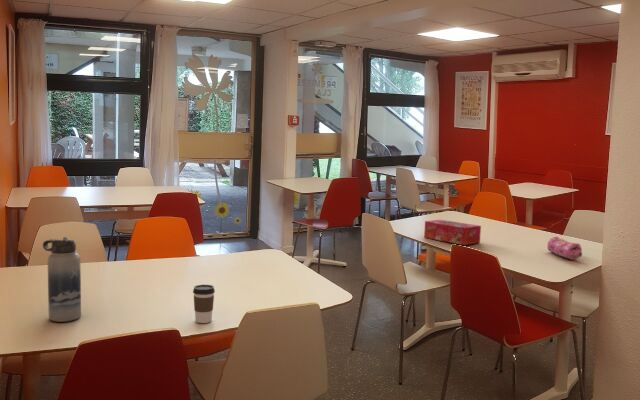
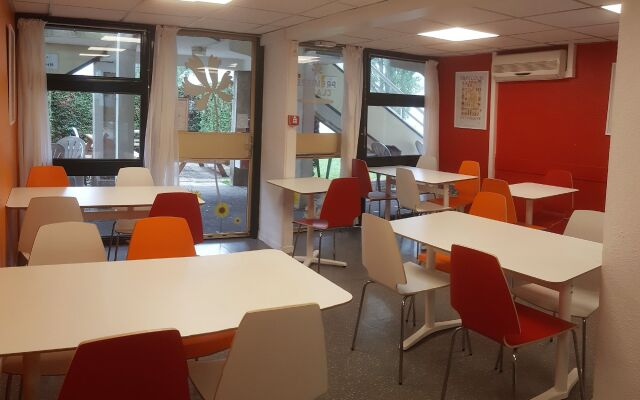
- water bottle (62, 277)
- pencil case (564, 247)
- coffee cup (203, 303)
- tissue box (452, 231)
